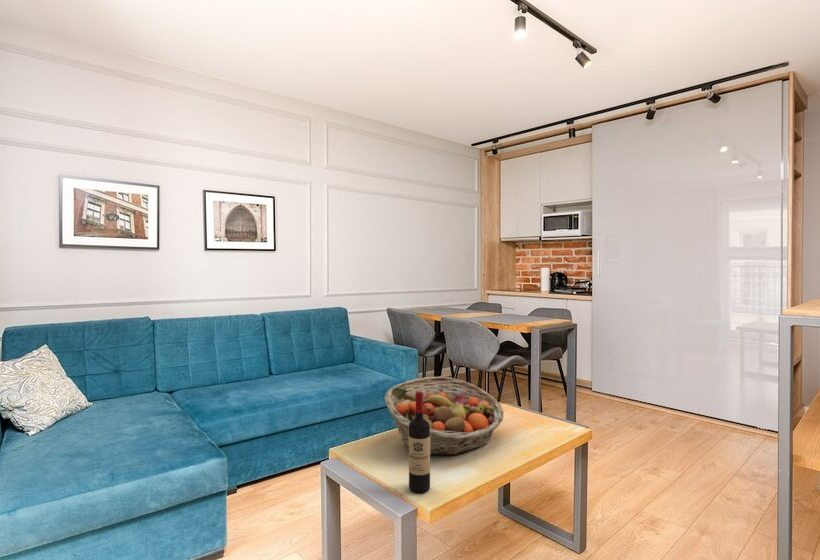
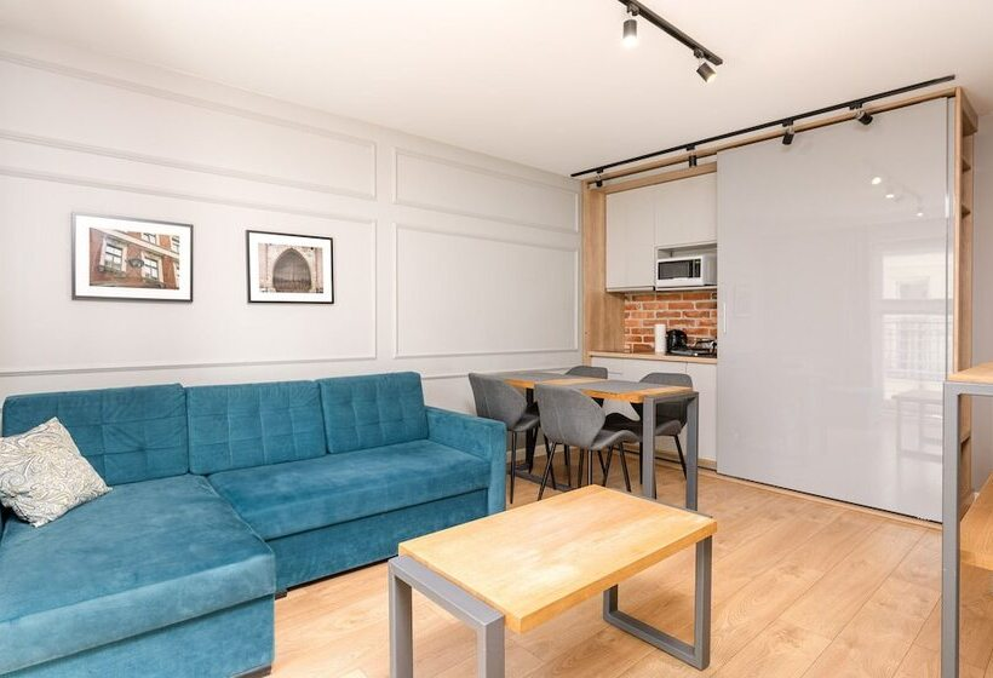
- wine bottle (419, 440)
- fruit basket (444, 413)
